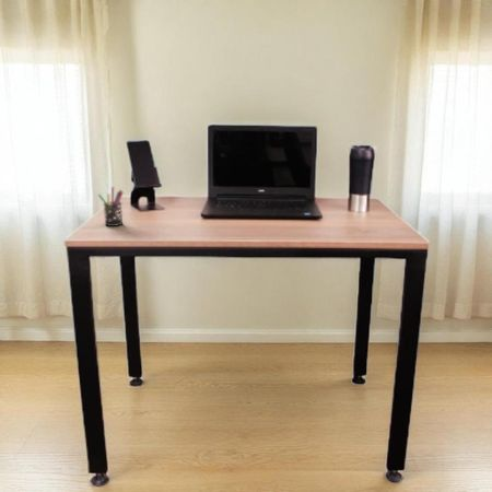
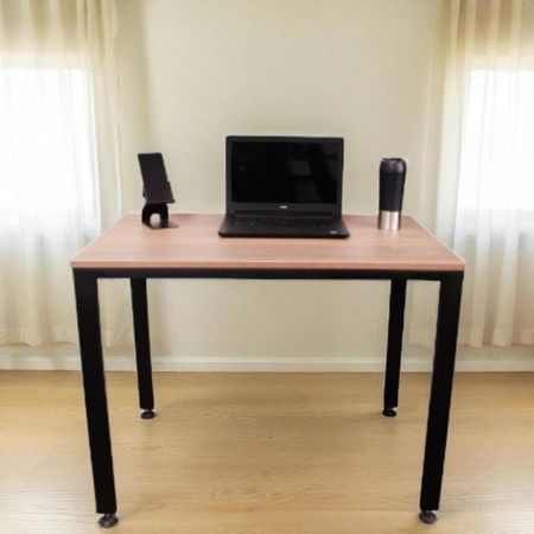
- pen holder (110, 206)
